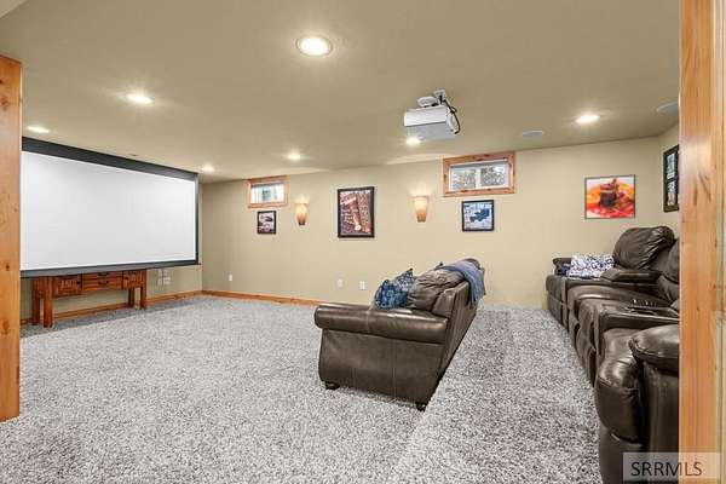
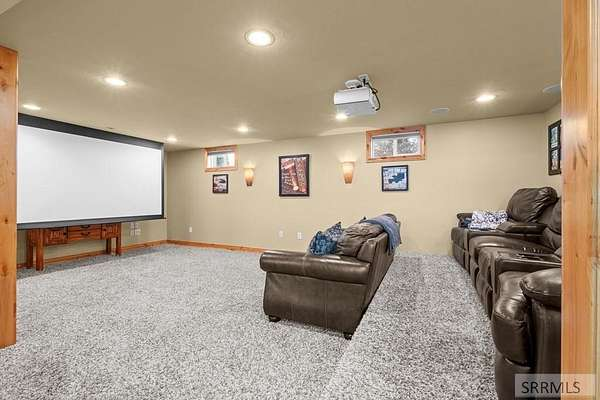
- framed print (609, 197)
